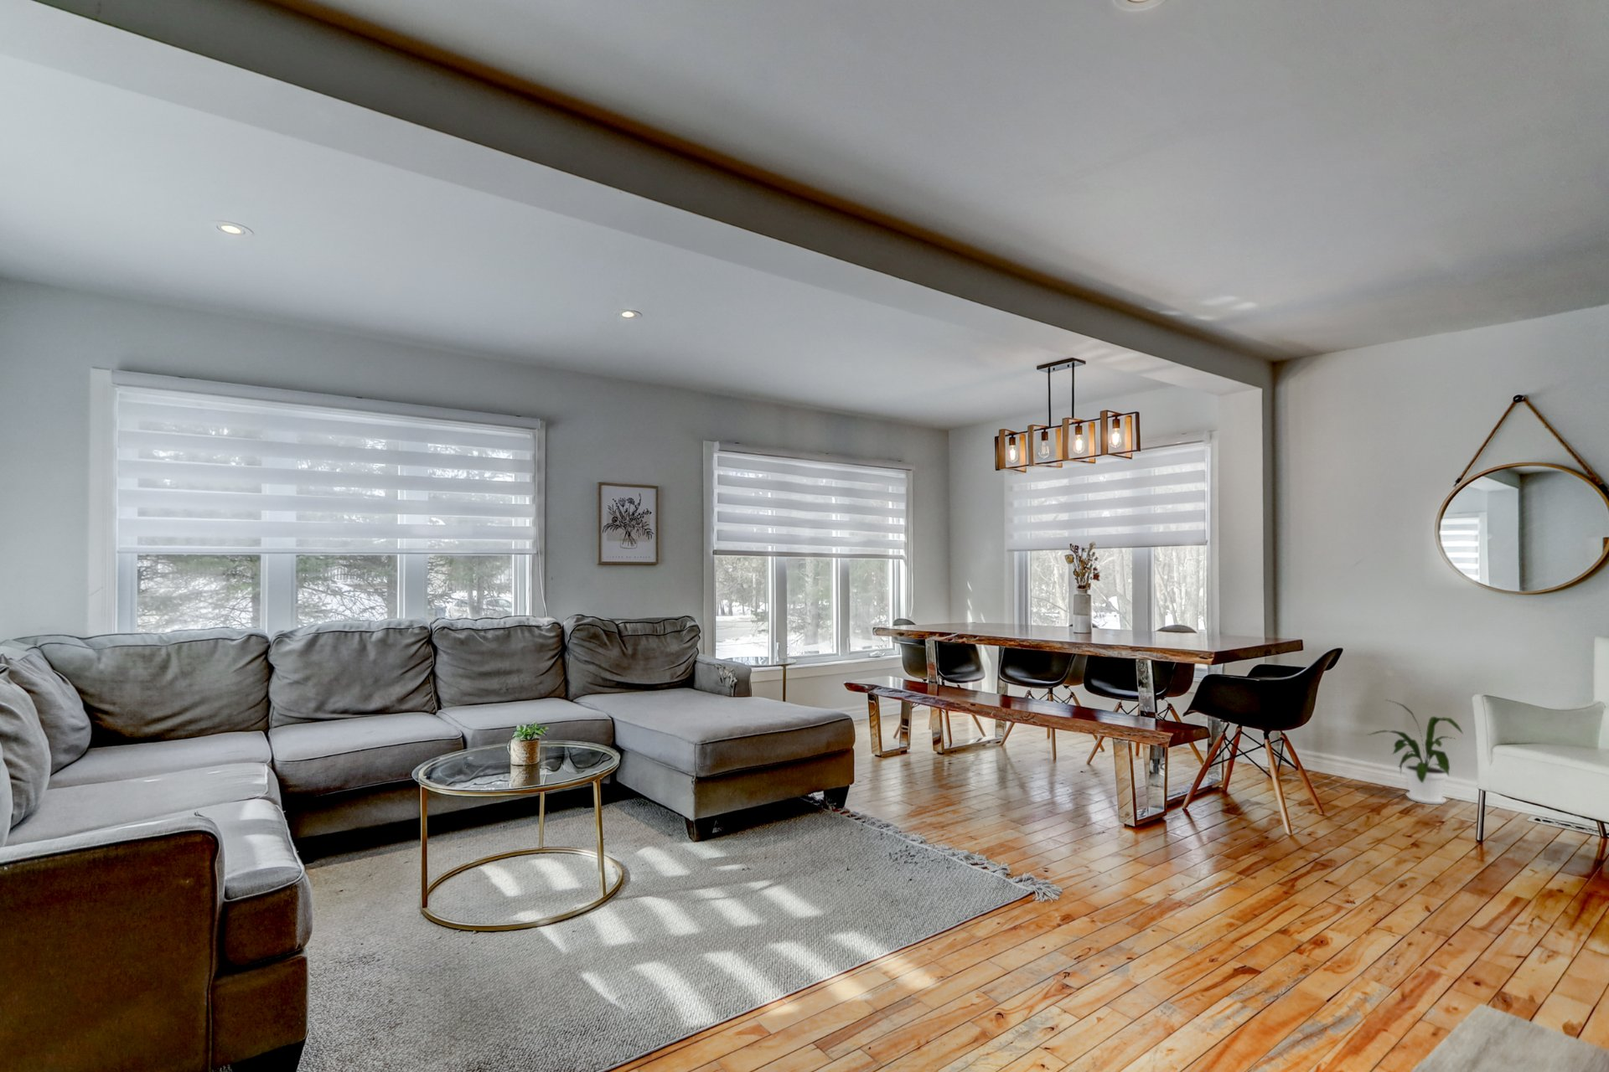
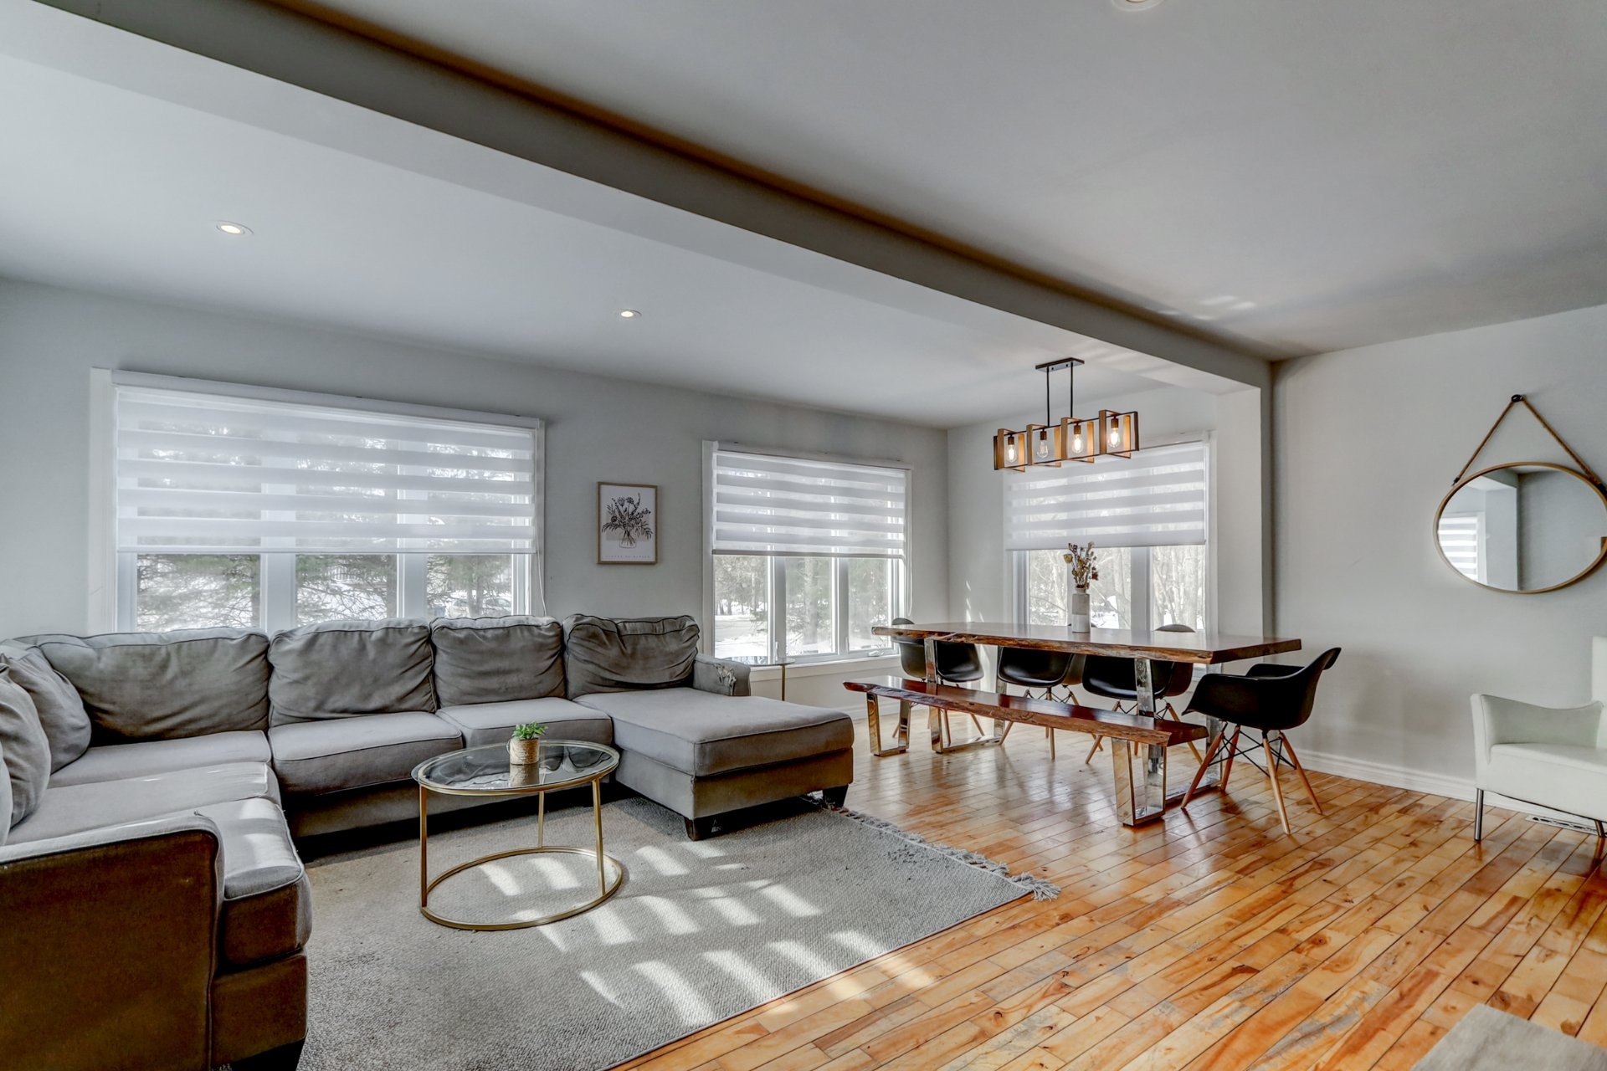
- house plant (1420, 753)
